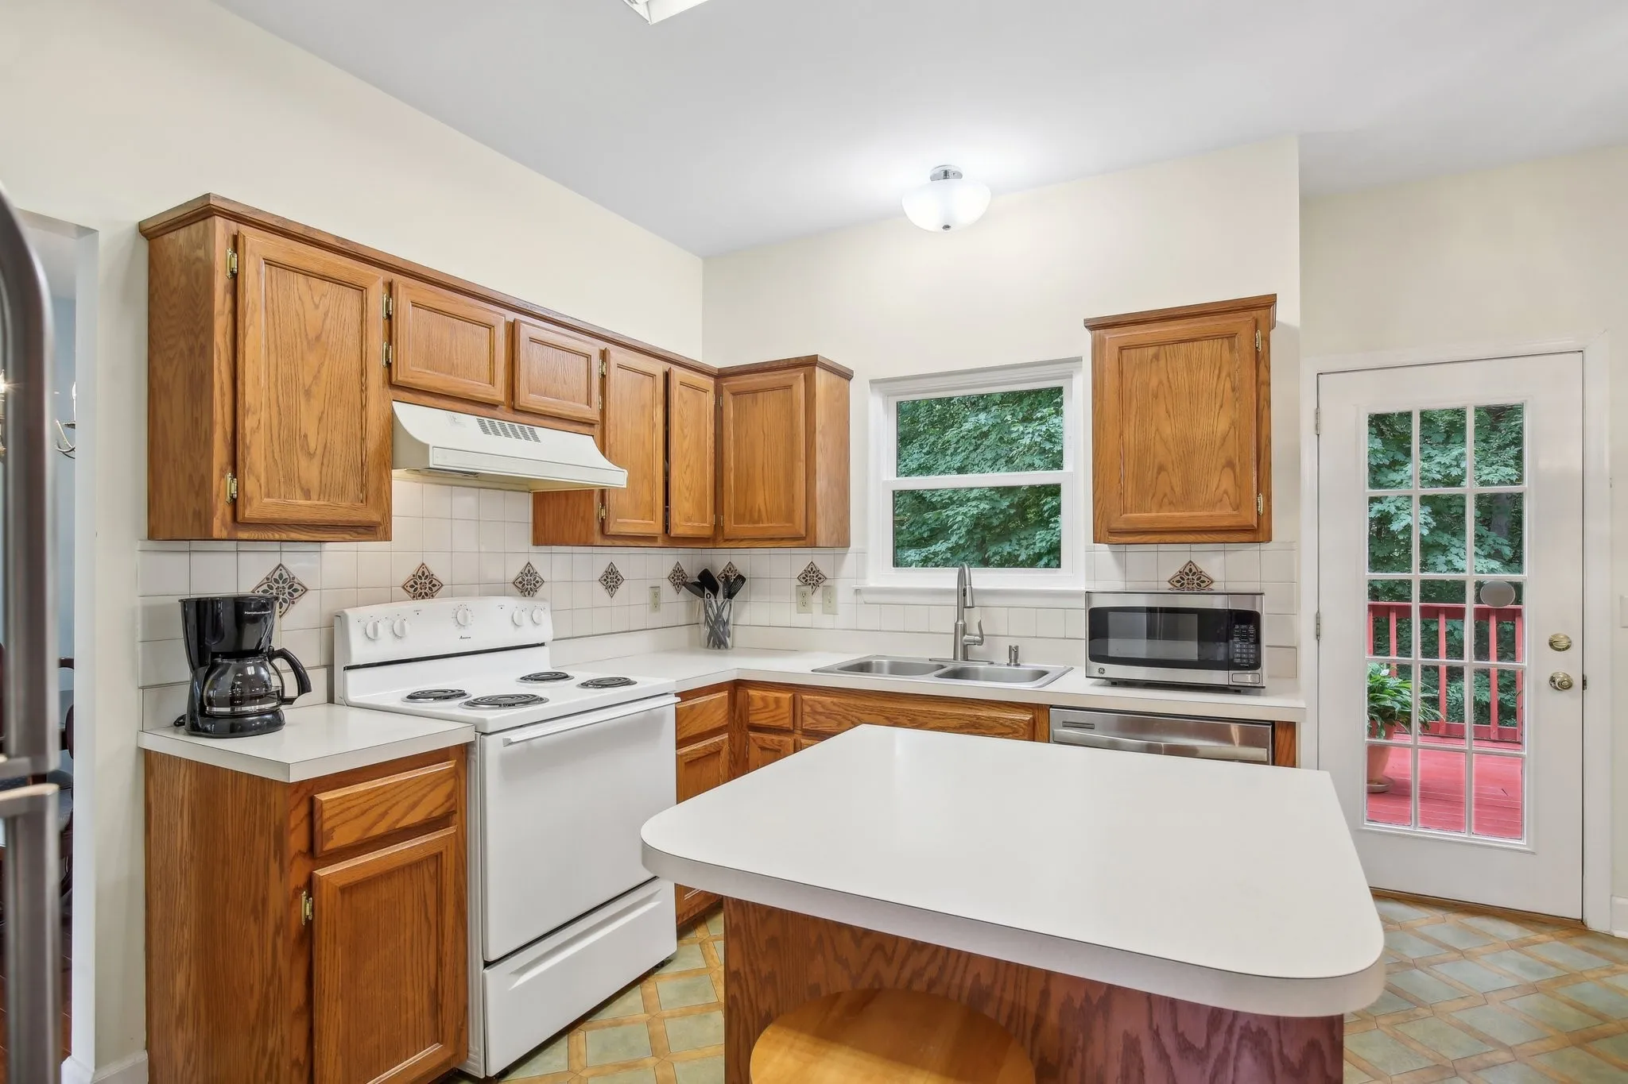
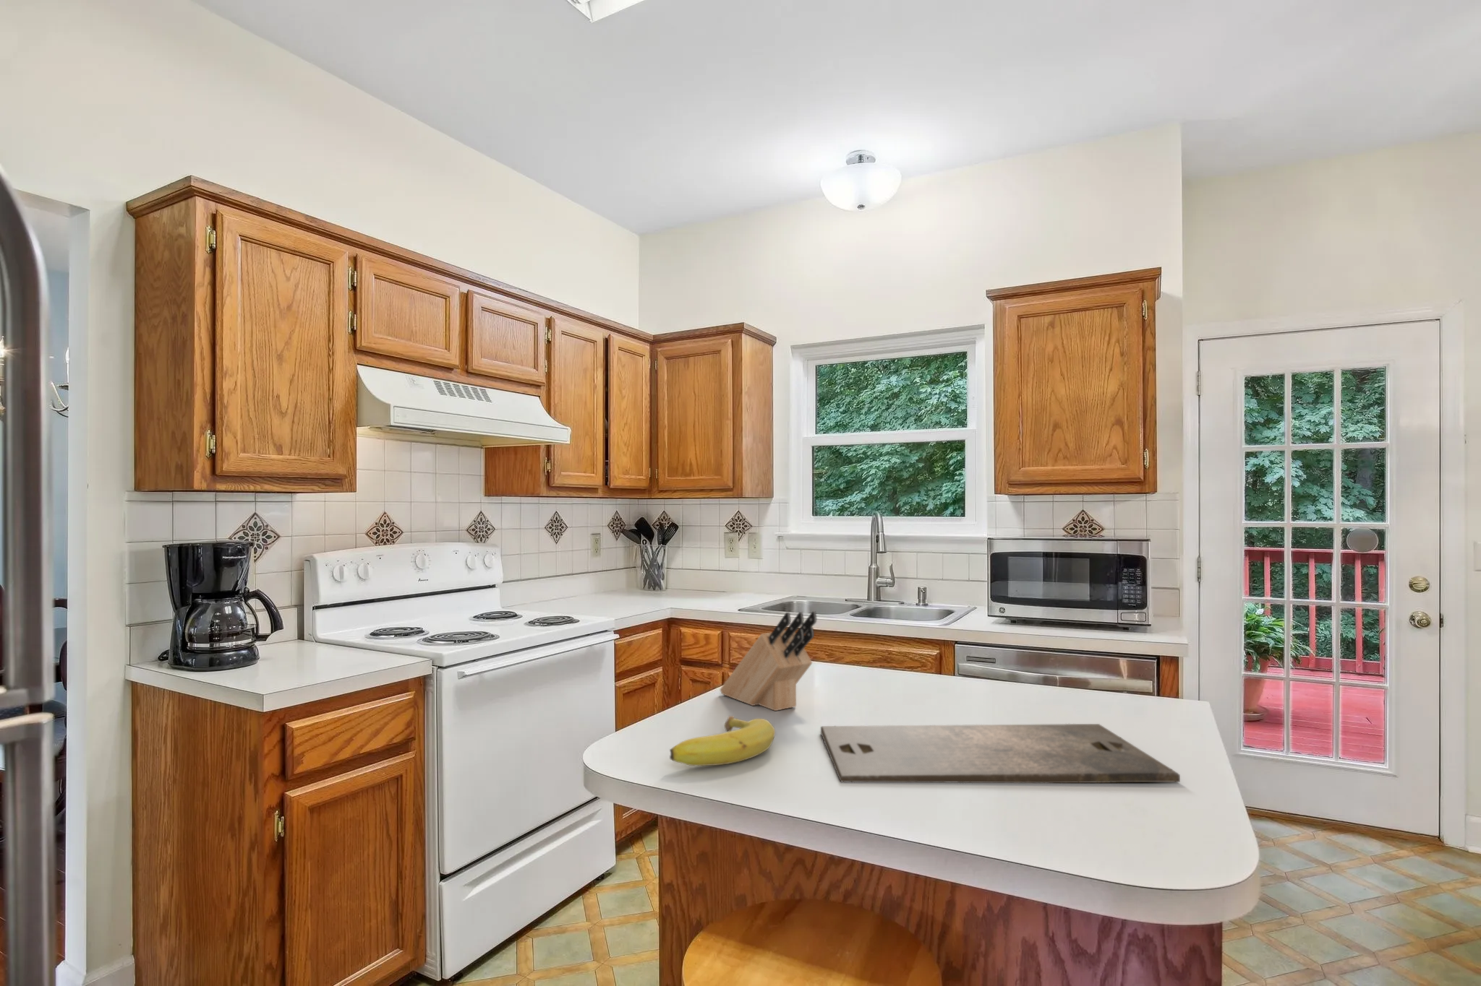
+ cutting board (983, 751)
+ knife block (770, 654)
+ fruit (721, 735)
